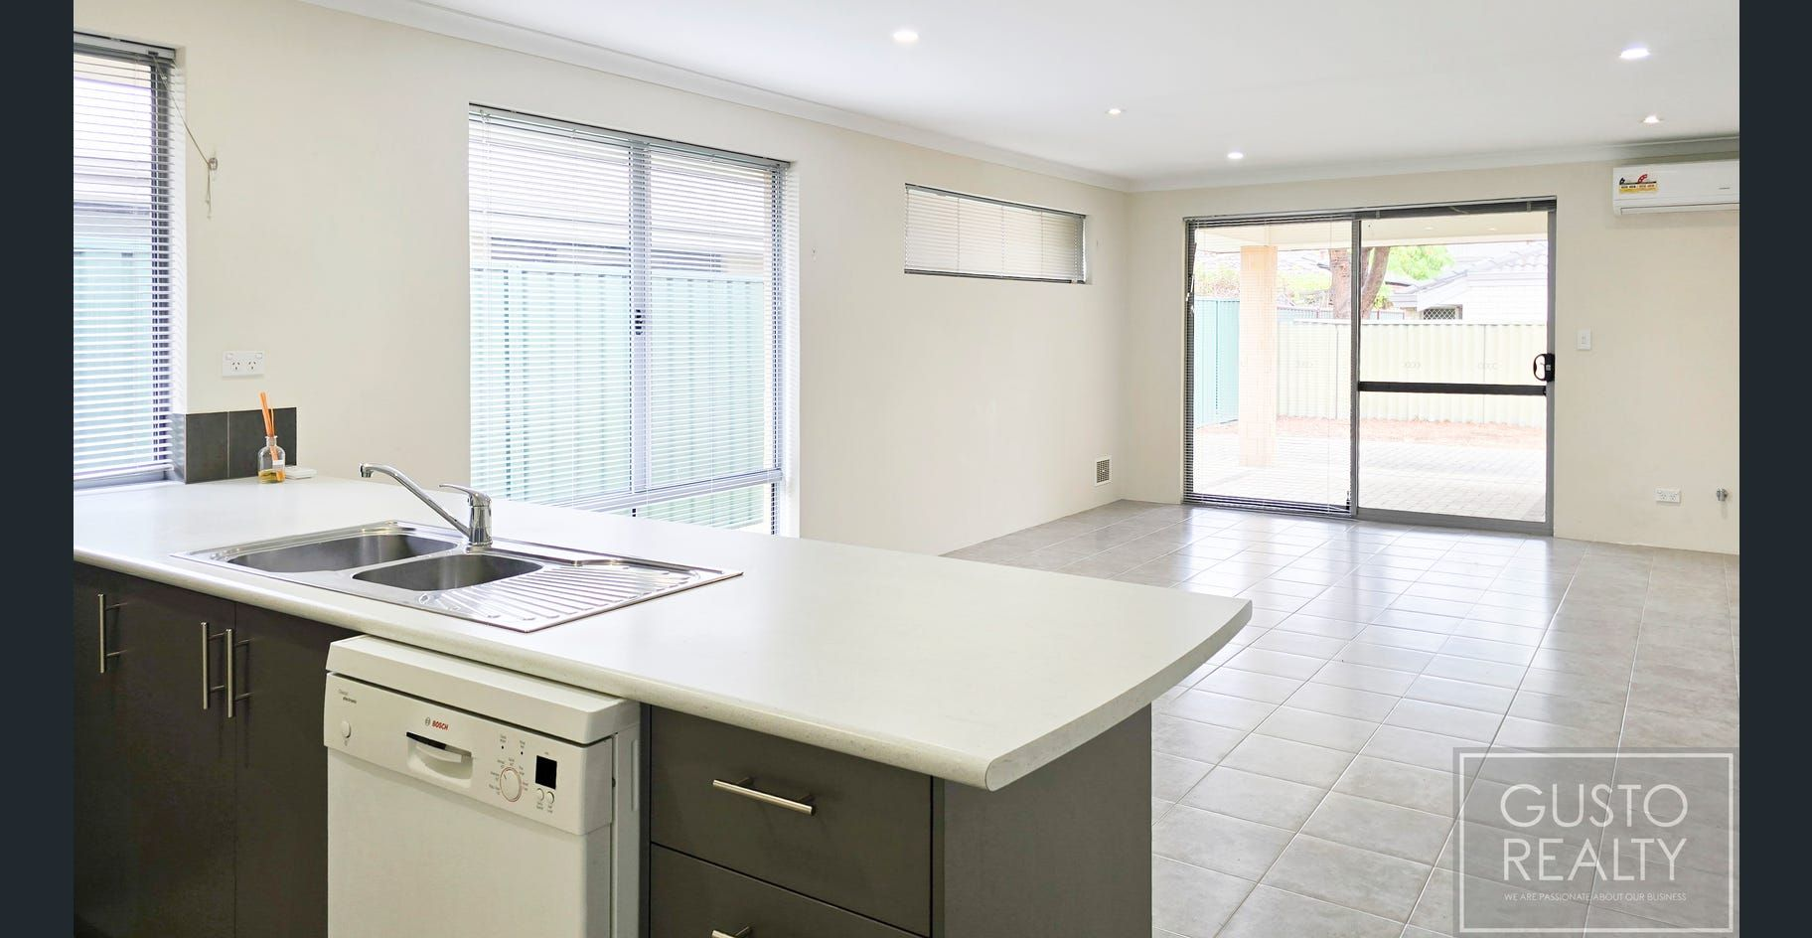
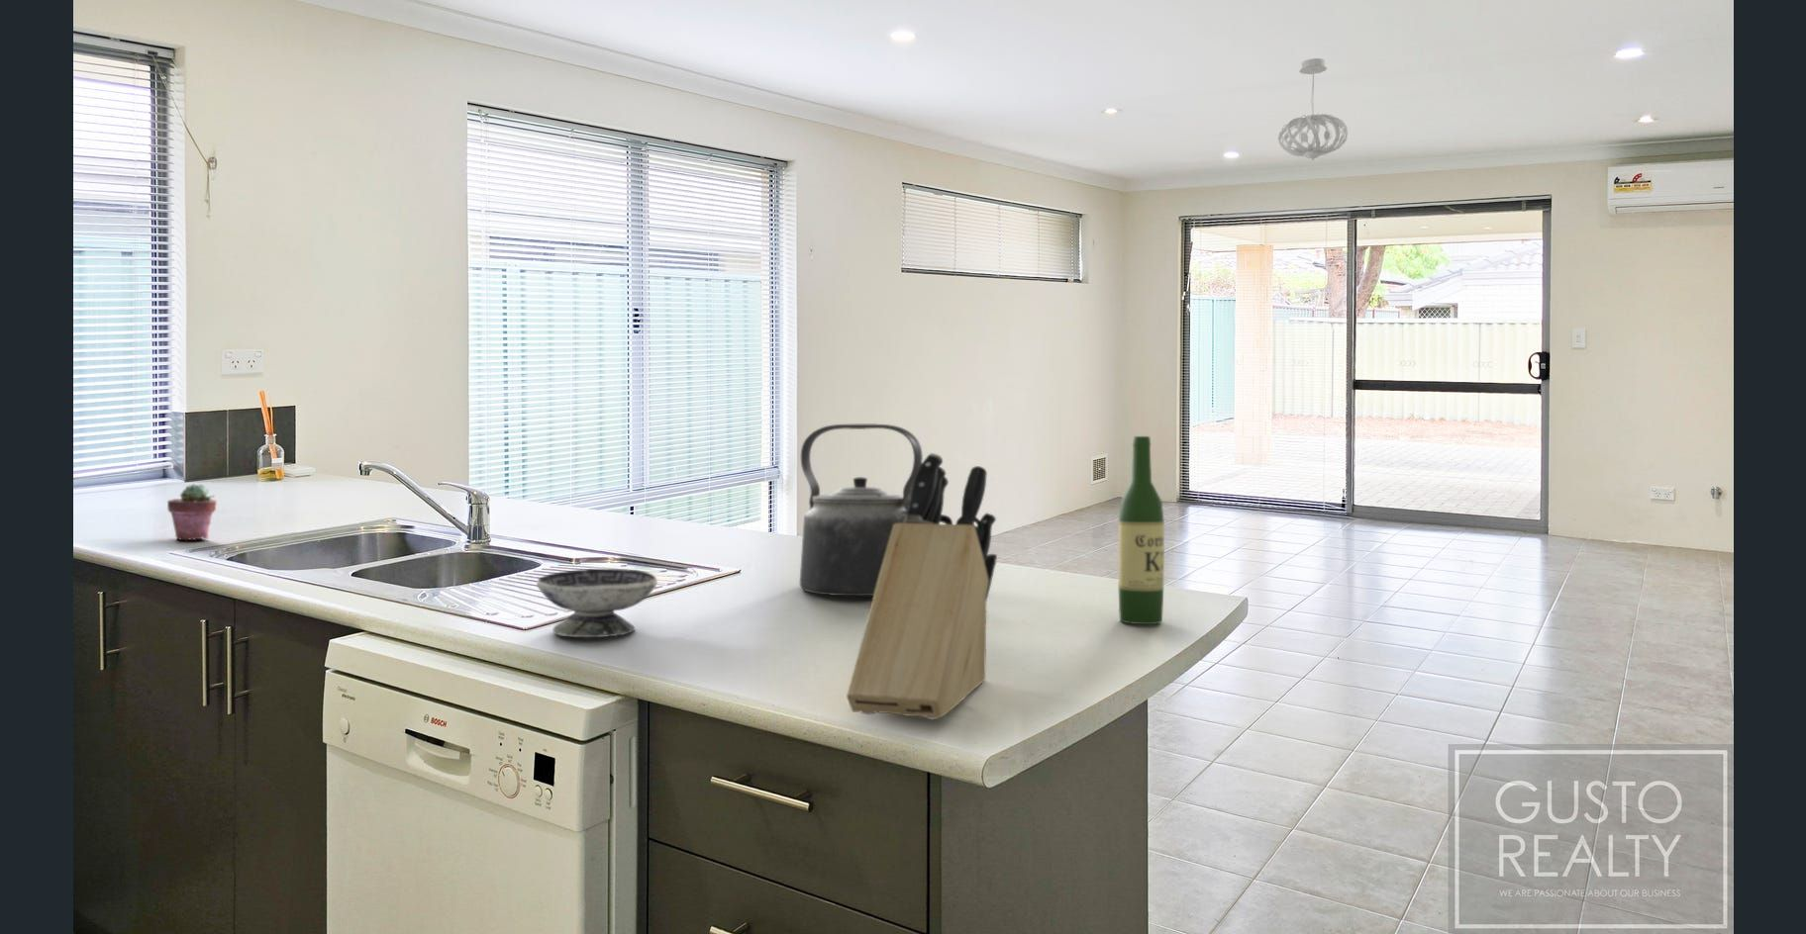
+ pendant light (1312, 111)
+ potted succulent (192, 511)
+ kettle (870, 506)
+ knife block (931, 573)
+ wine bottle (1141, 528)
+ bowl (597, 603)
